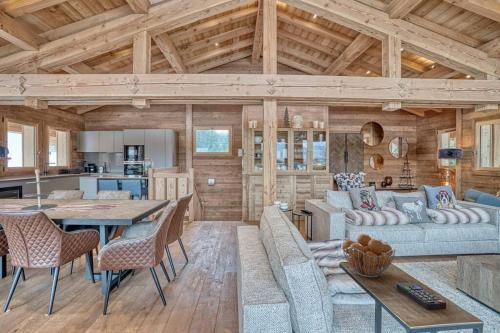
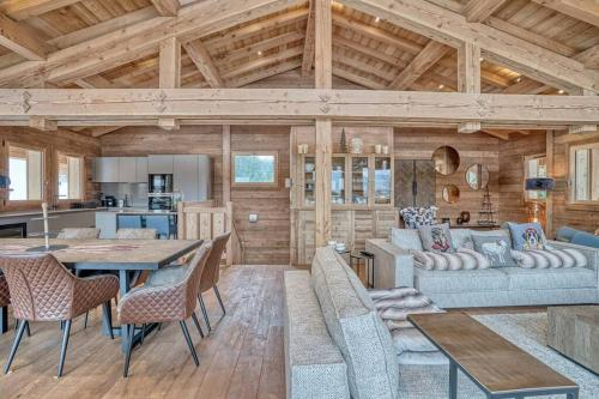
- remote control (419, 294)
- fruit basket (367, 254)
